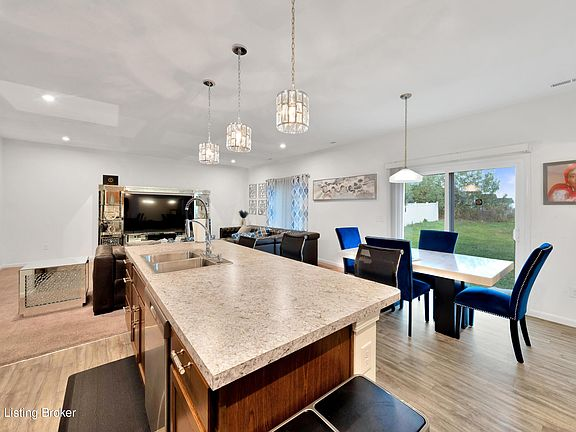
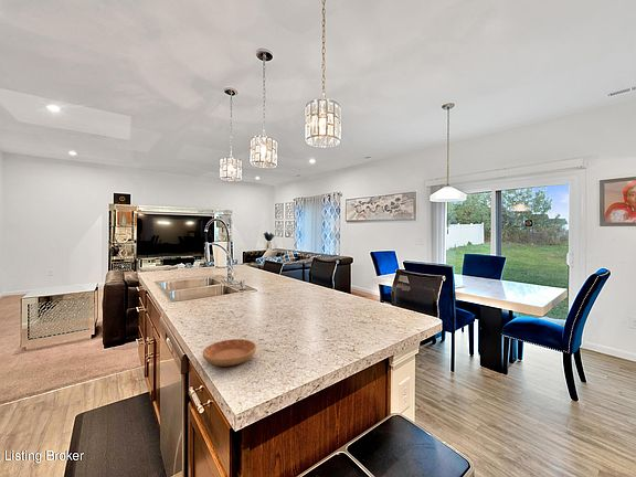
+ saucer (230, 352)
